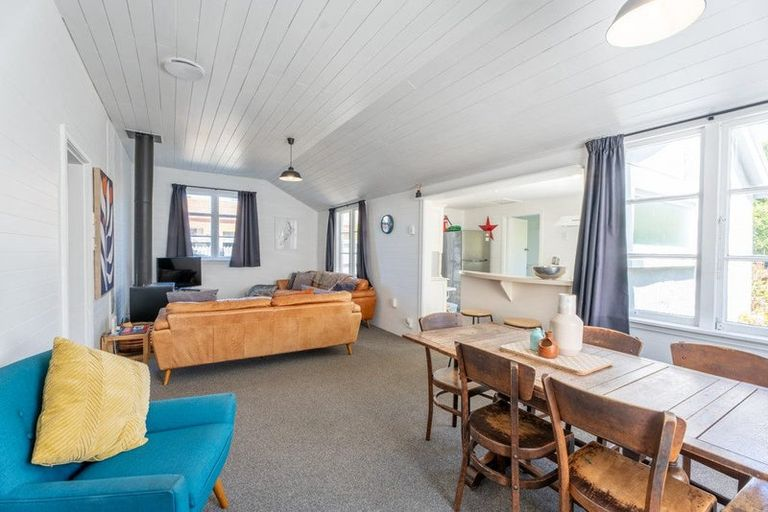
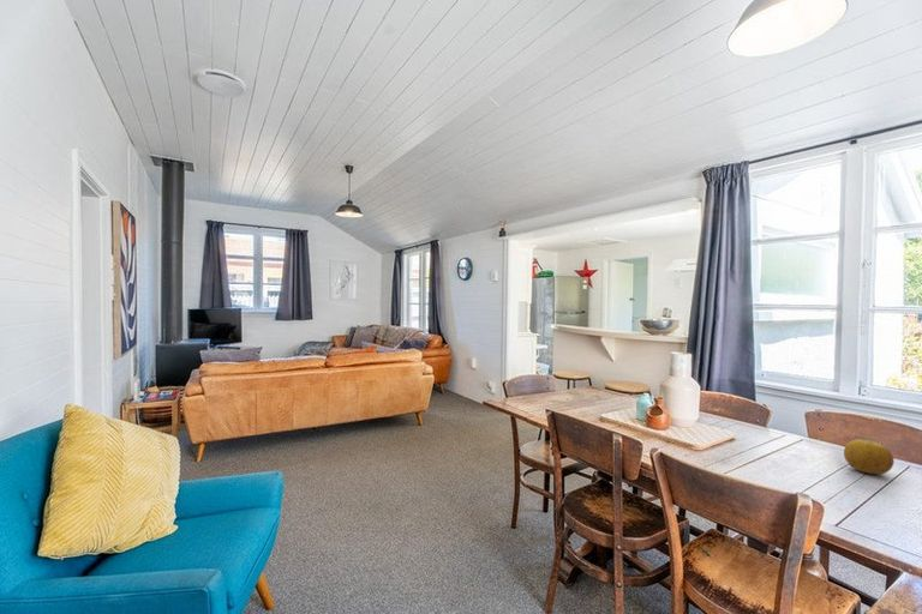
+ fruit (867, 456)
